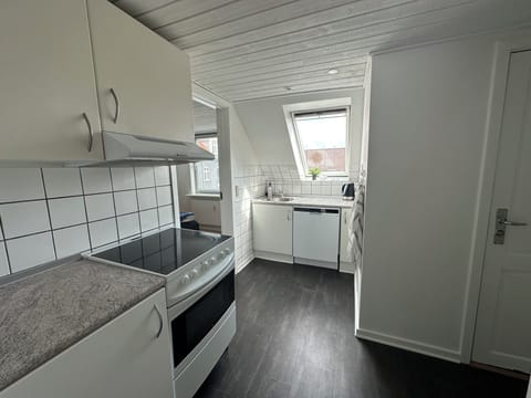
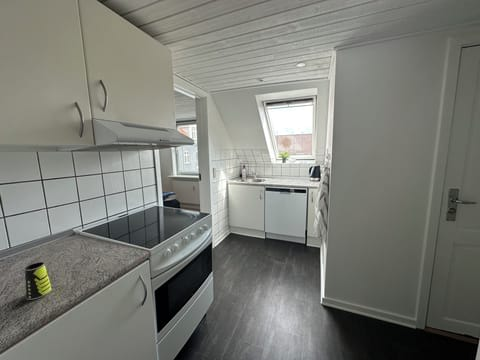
+ cup (37, 279)
